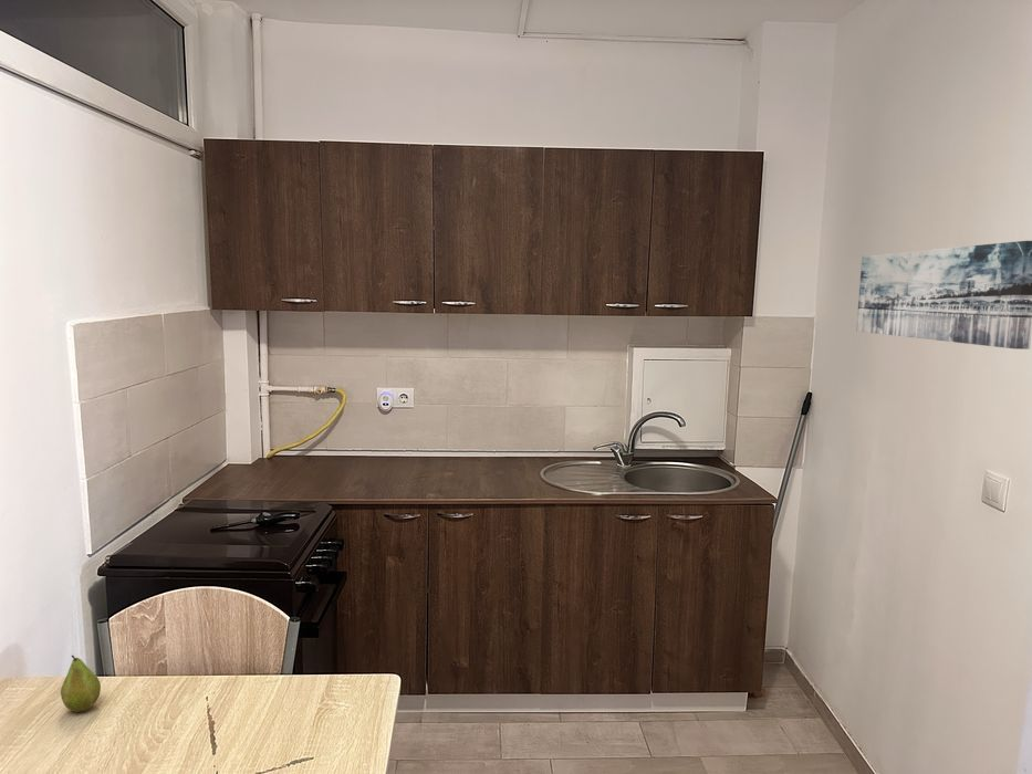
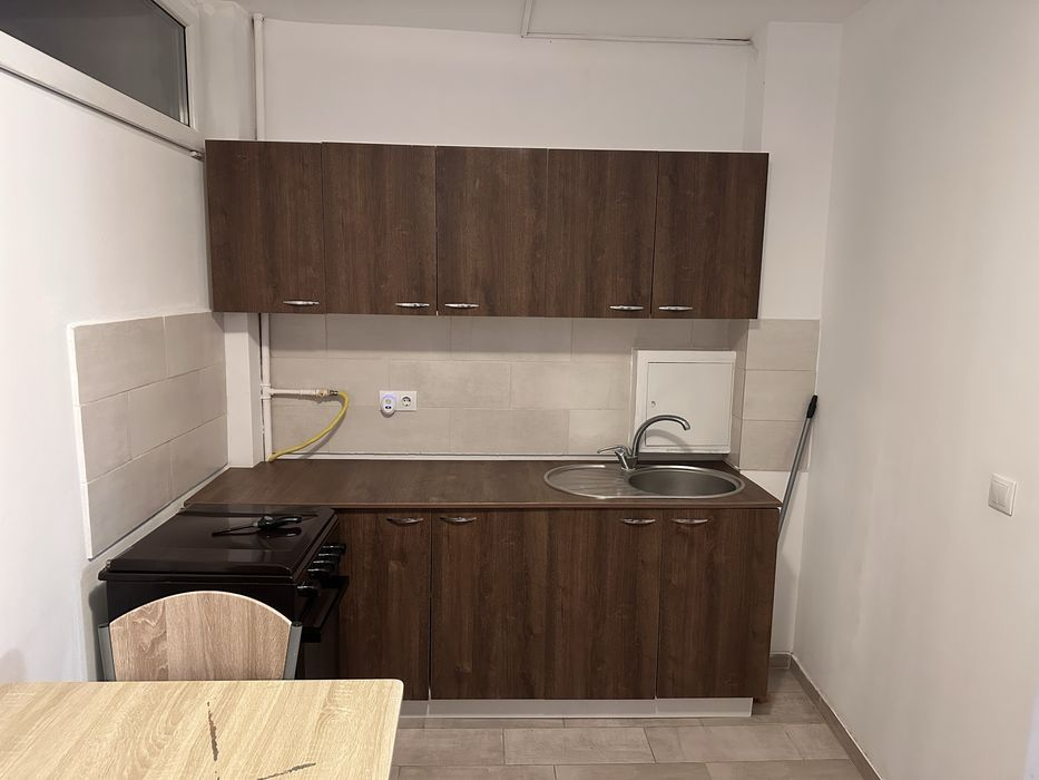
- wall art (931, 294)
- fruit (80, 678)
